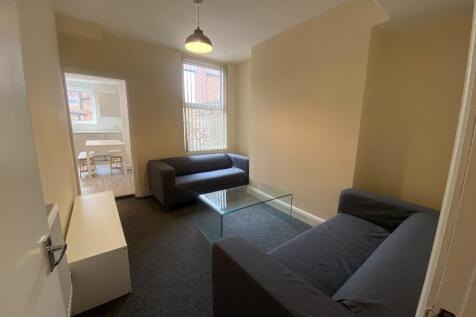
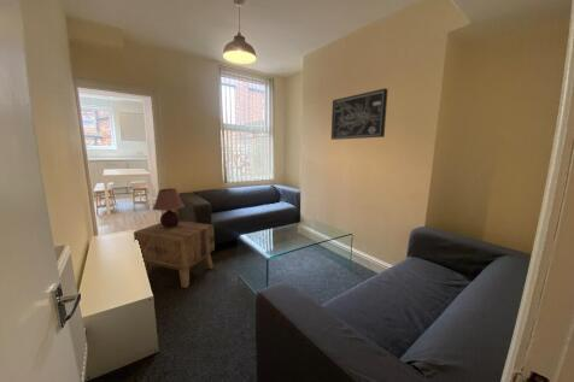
+ table lamp (169, 207)
+ wall art (356, 117)
+ side table (176, 251)
